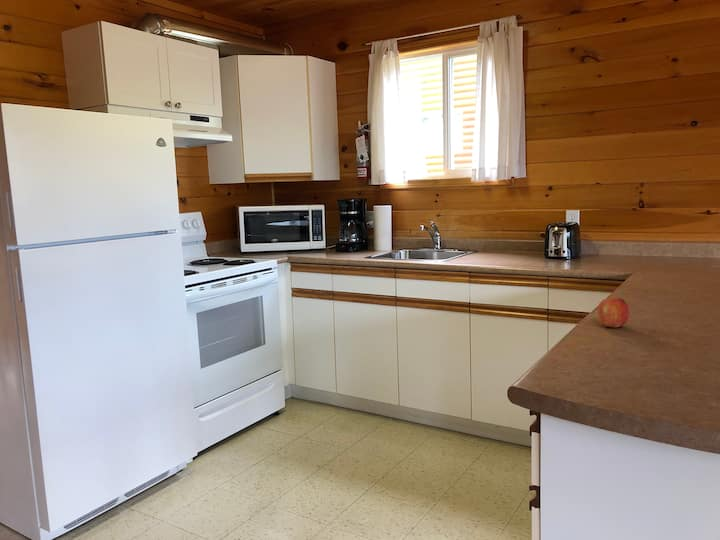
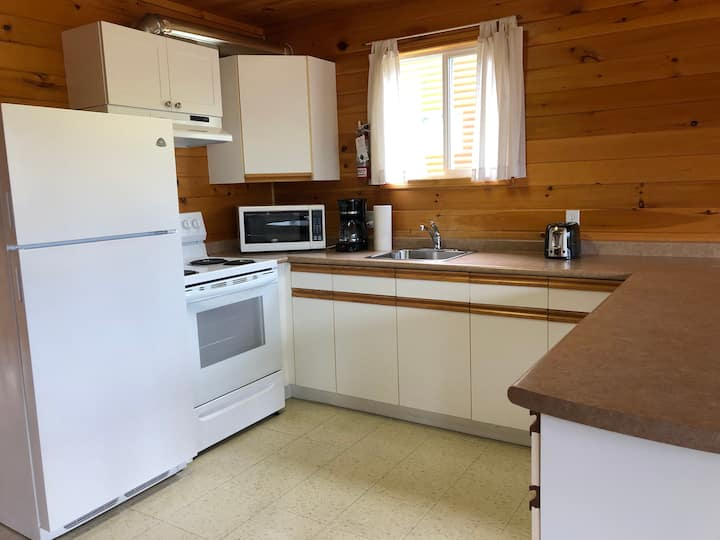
- fruit (612, 311)
